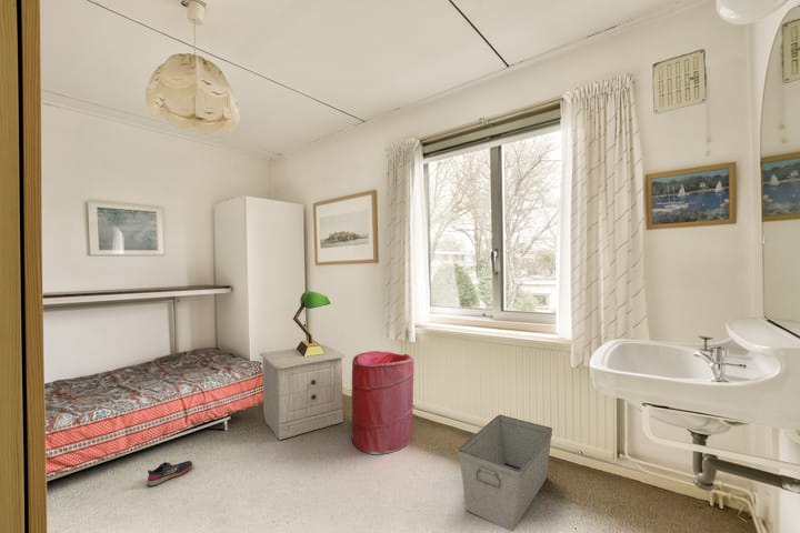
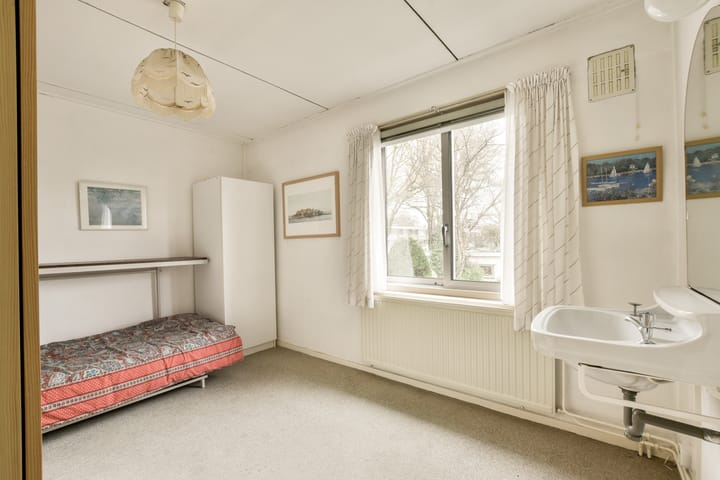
- shoe (170, 467)
- laundry hamper (382, 395)
- nightstand (302, 388)
- table lamp (304, 323)
- storage bin (508, 466)
